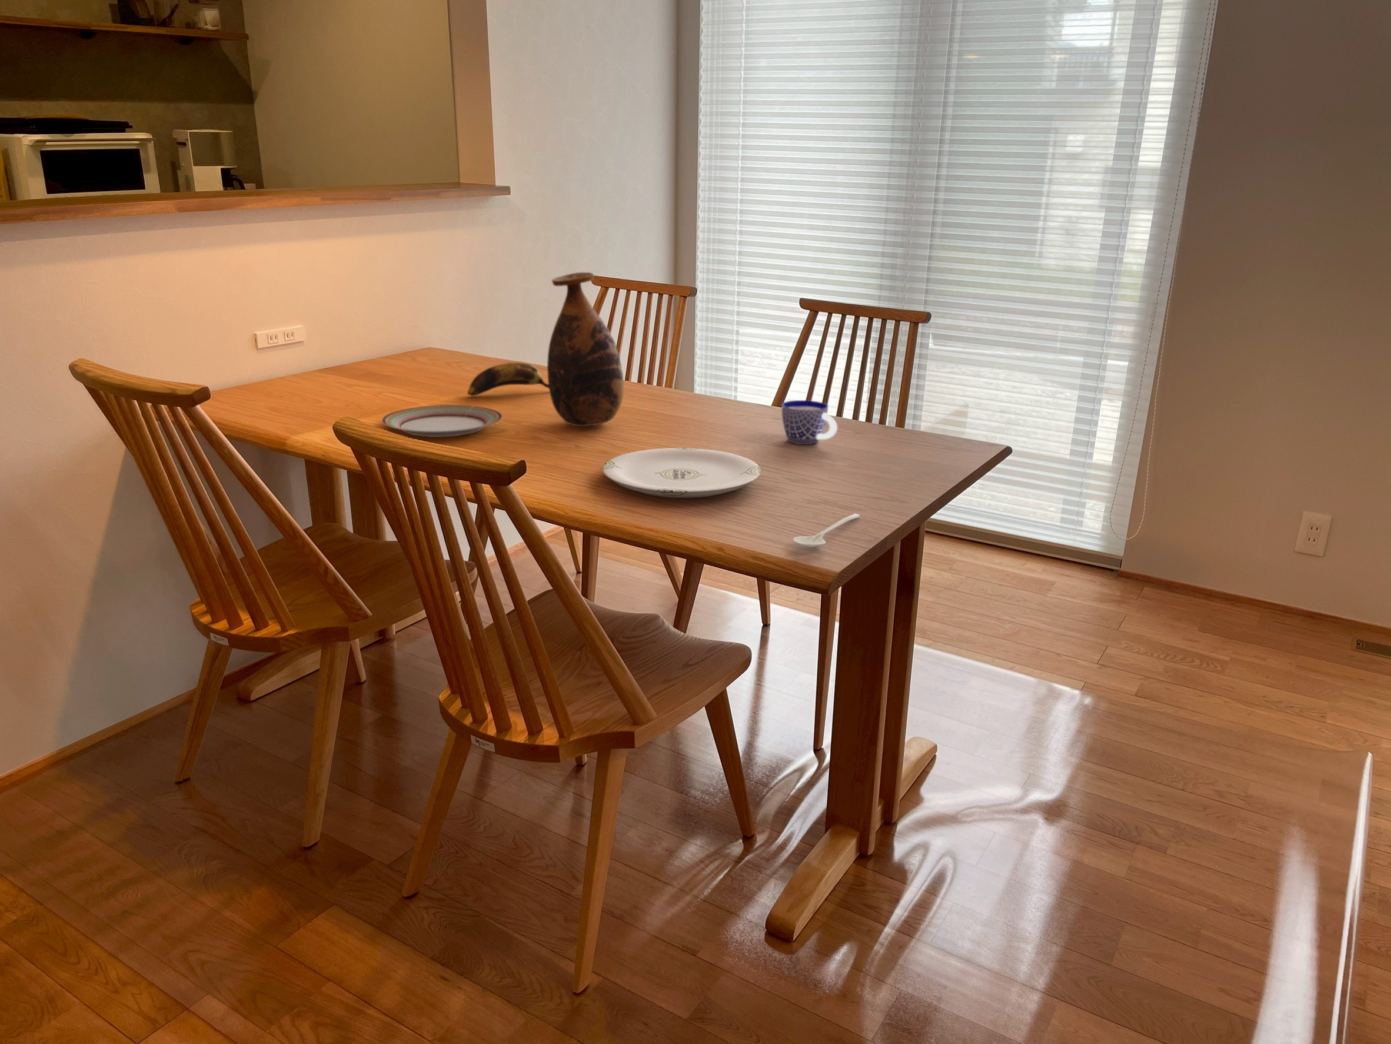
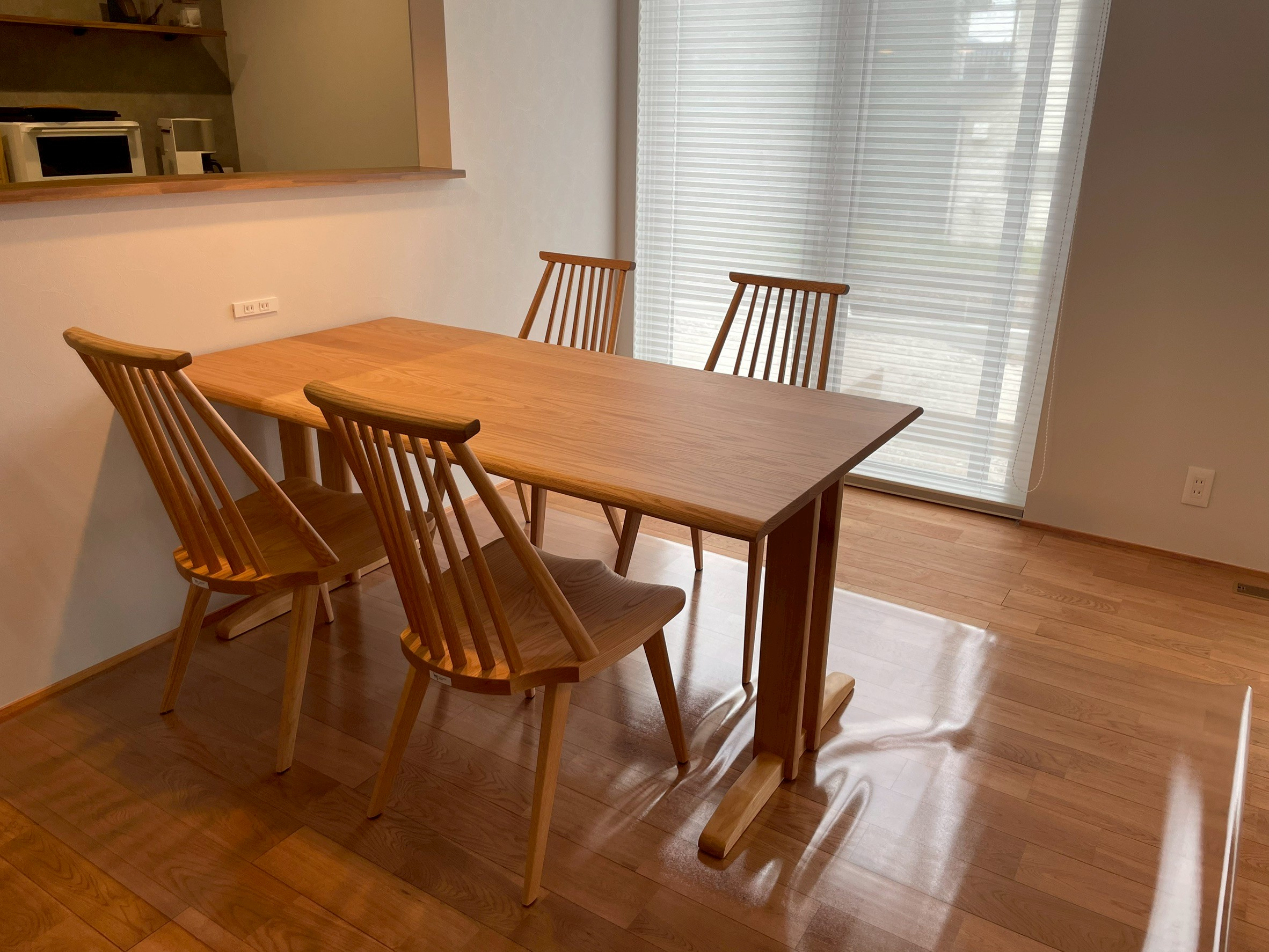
- stirrer (830, 529)
- plate (443, 422)
- banana (510, 377)
- plate (682, 474)
- cup (810, 423)
- vase (585, 350)
